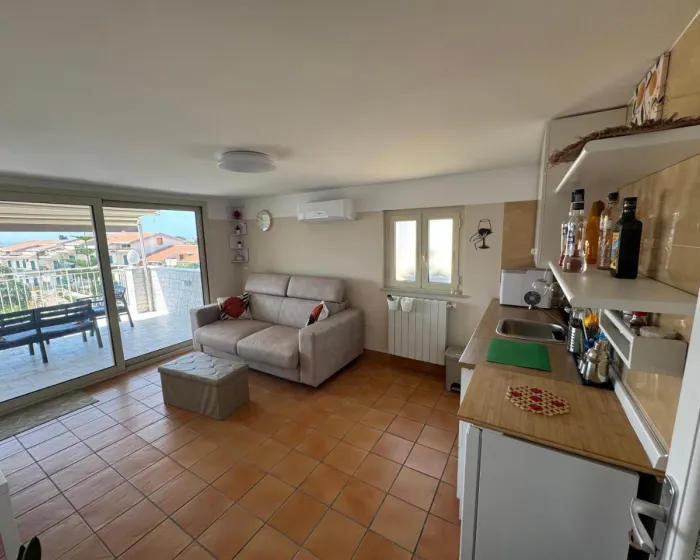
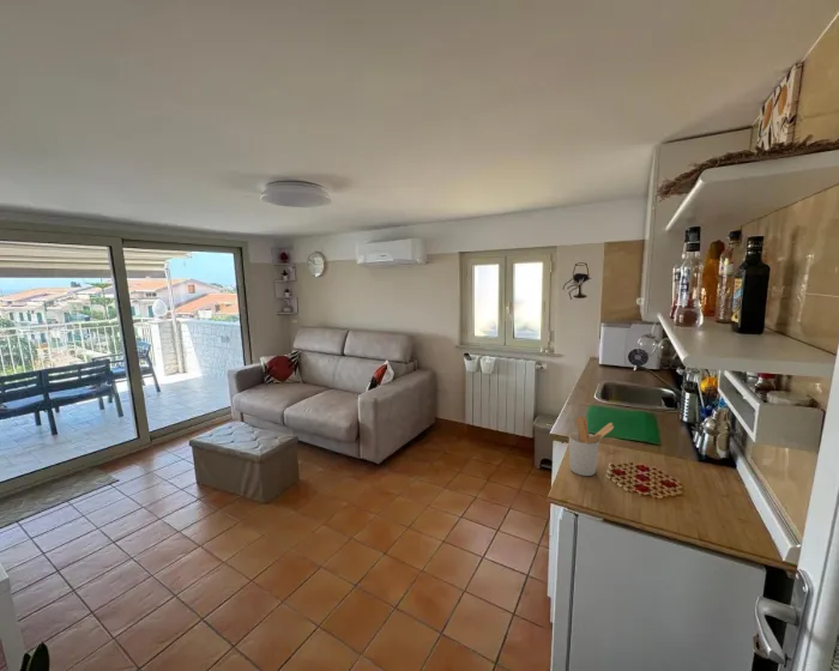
+ utensil holder (591, 446)
